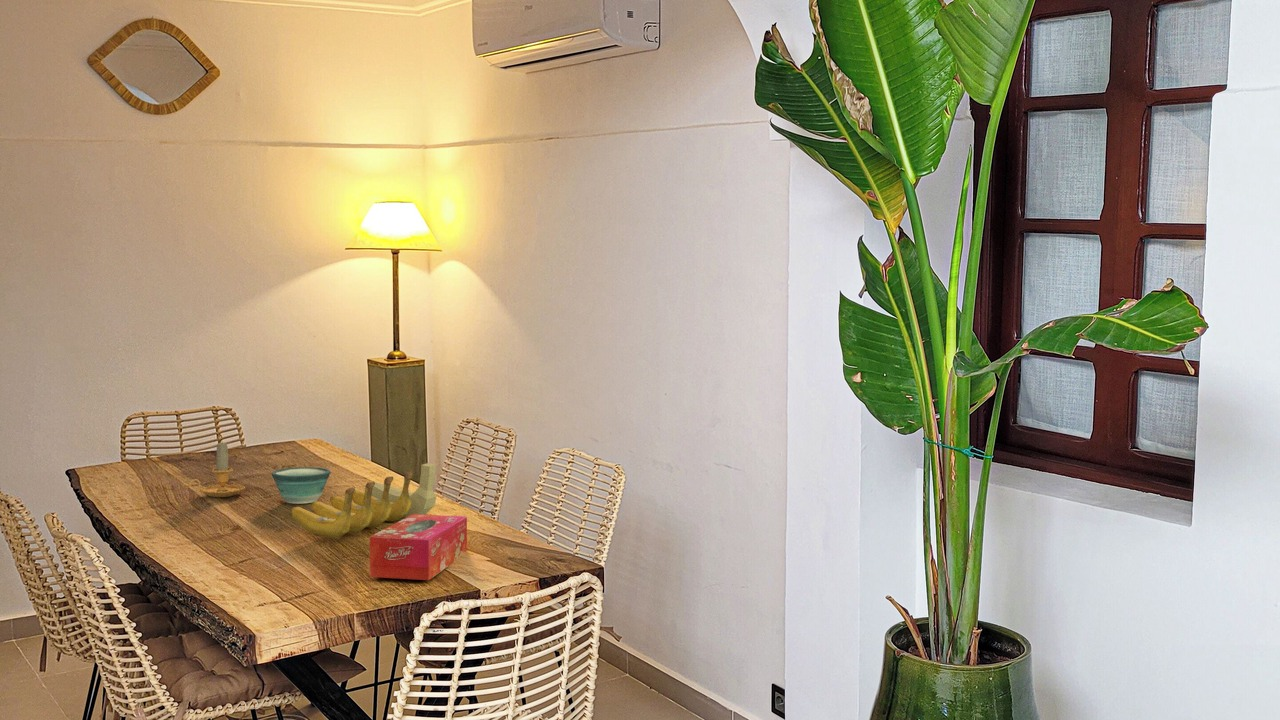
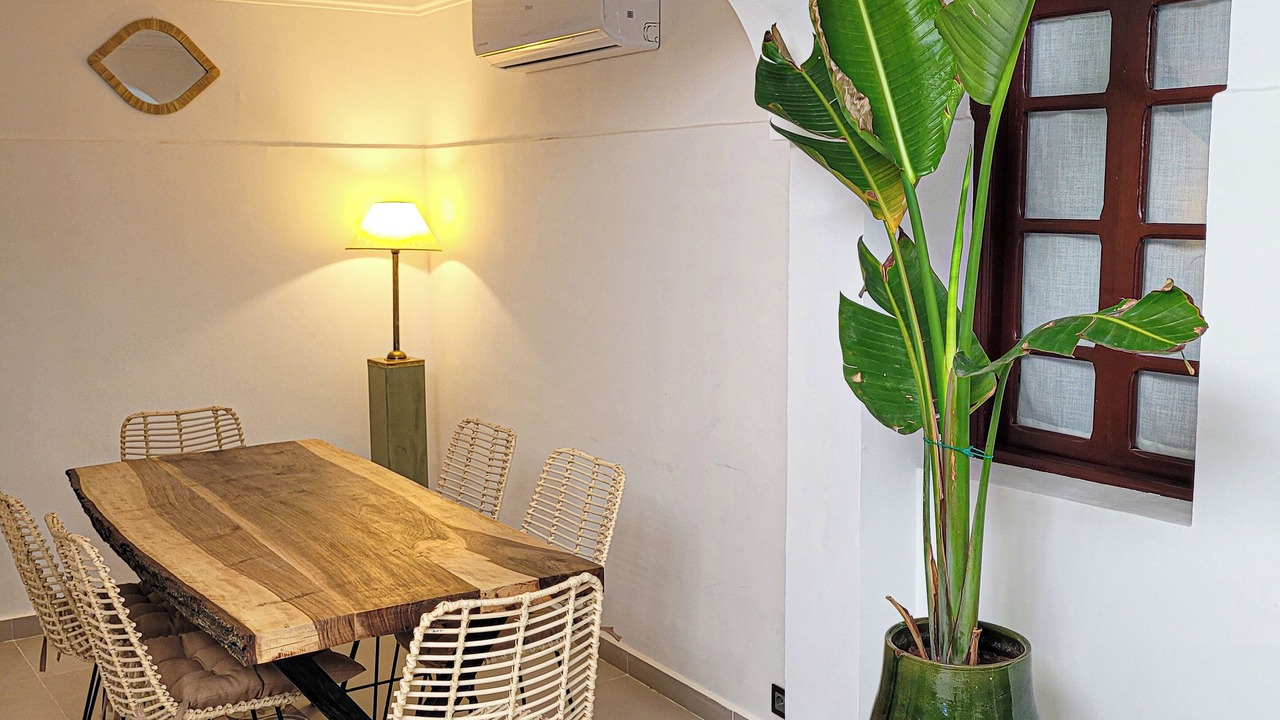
- candle (217, 468)
- tissue box (420, 545)
- bowl (301, 486)
- banana (365, 497)
